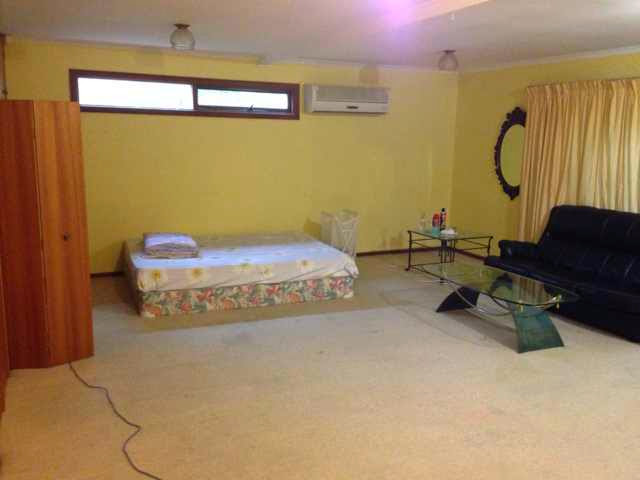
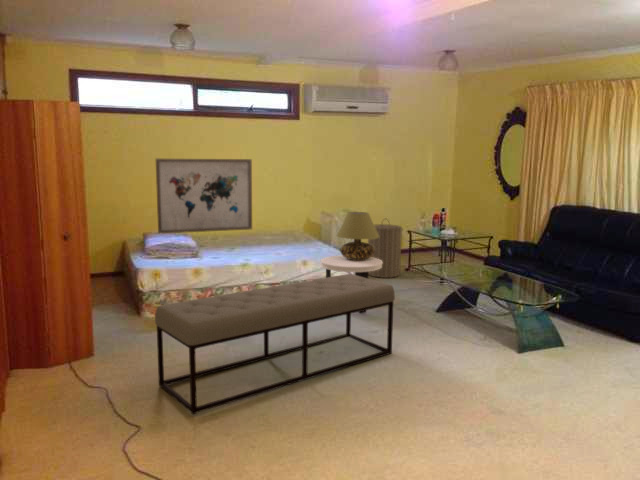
+ table lamp (357, 235)
+ side table (356, 275)
+ bench (284, 328)
+ laundry hamper (384, 246)
+ wall art (206, 195)
